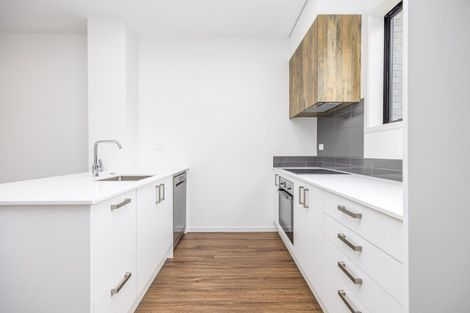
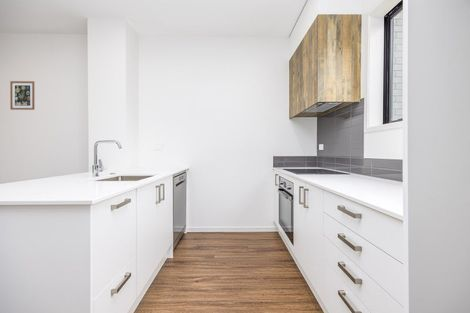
+ wall art (22, 95)
